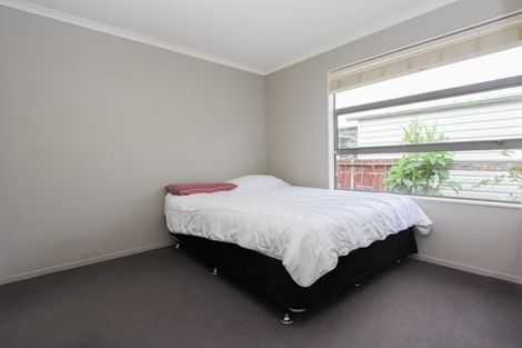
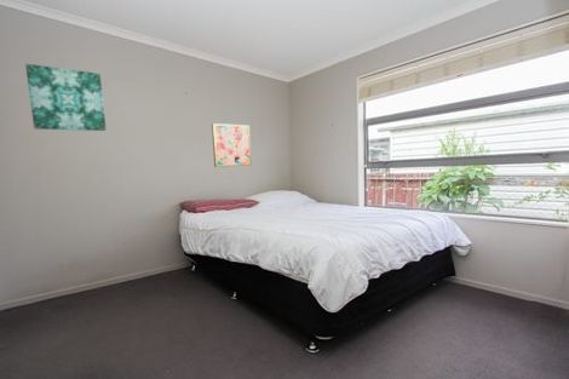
+ wall art (68, 99)
+ wall art (232, 145)
